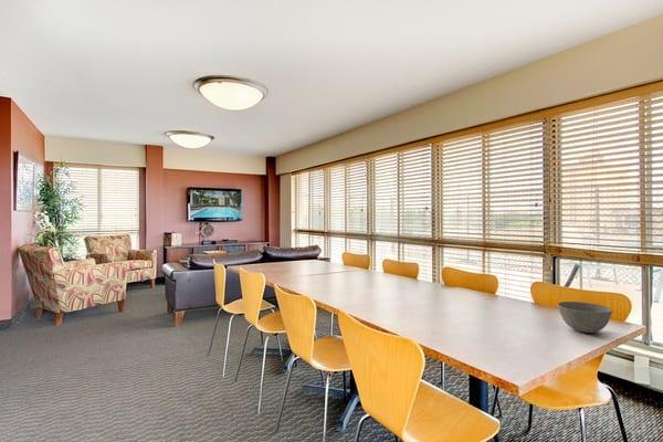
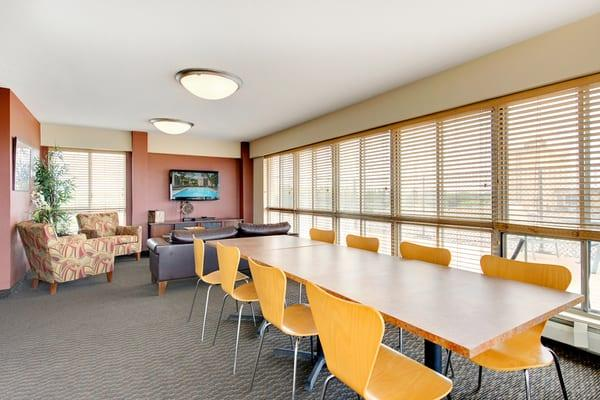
- bowl (583, 318)
